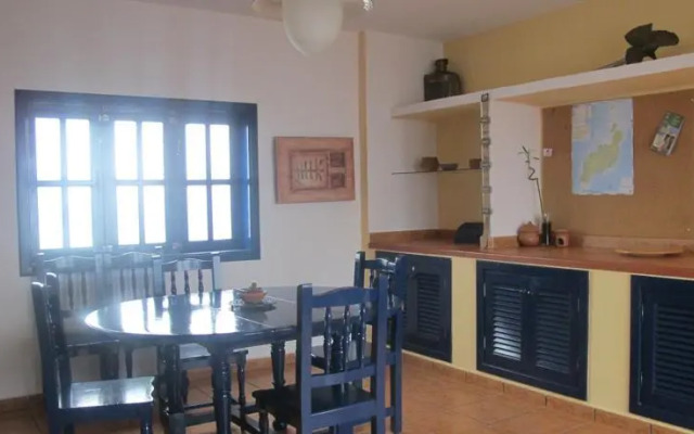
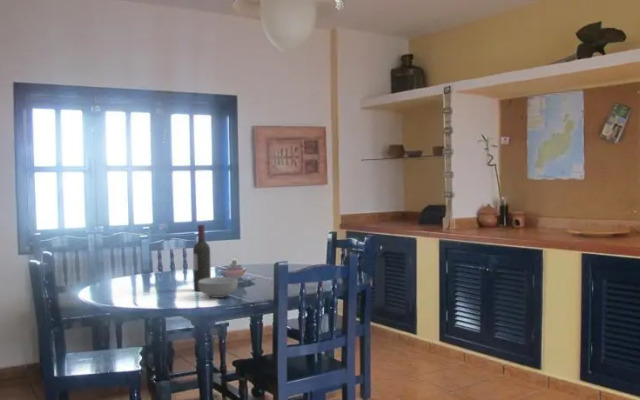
+ wine bottle (201, 257)
+ cereal bowl (218, 288)
